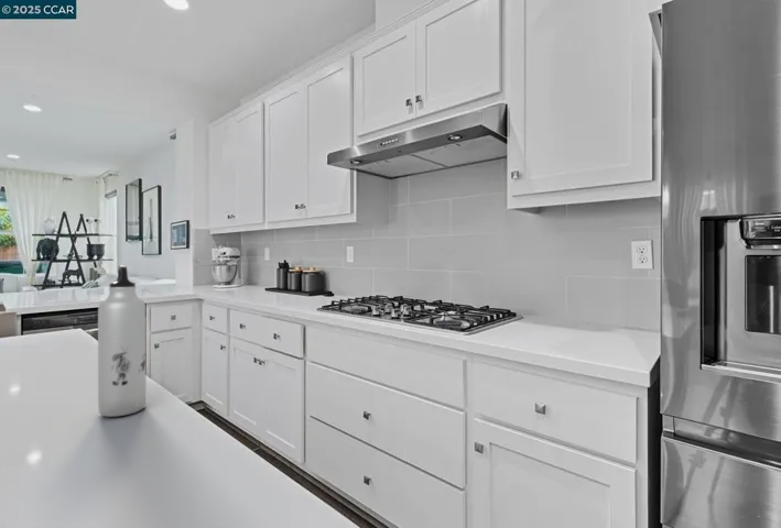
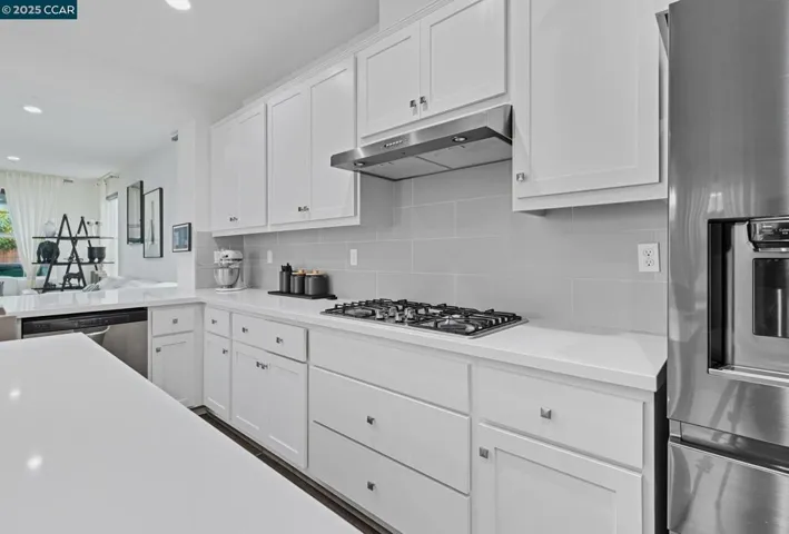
- water bottle (122, 338)
